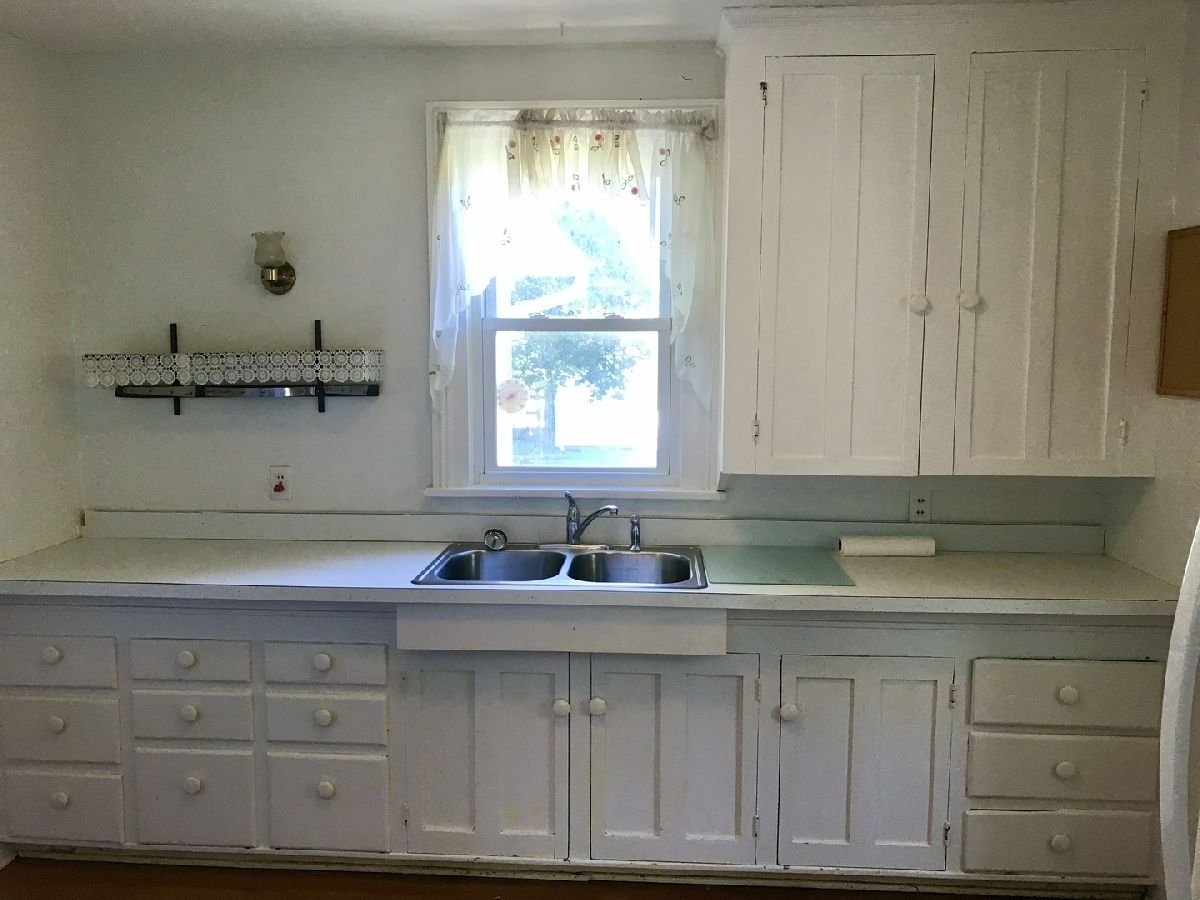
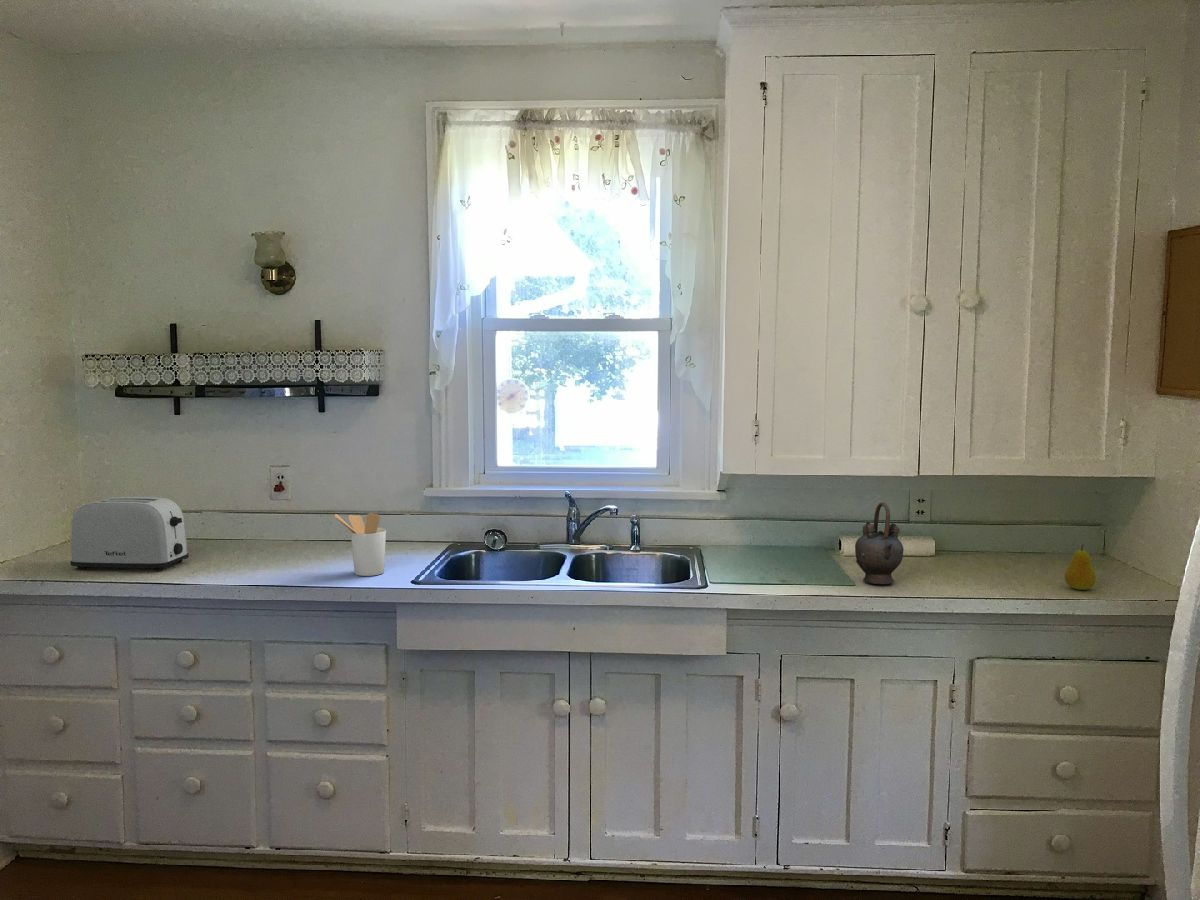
+ teapot (881, 543)
+ utensil holder (359, 542)
+ fruit (1080, 566)
+ toaster (131, 532)
